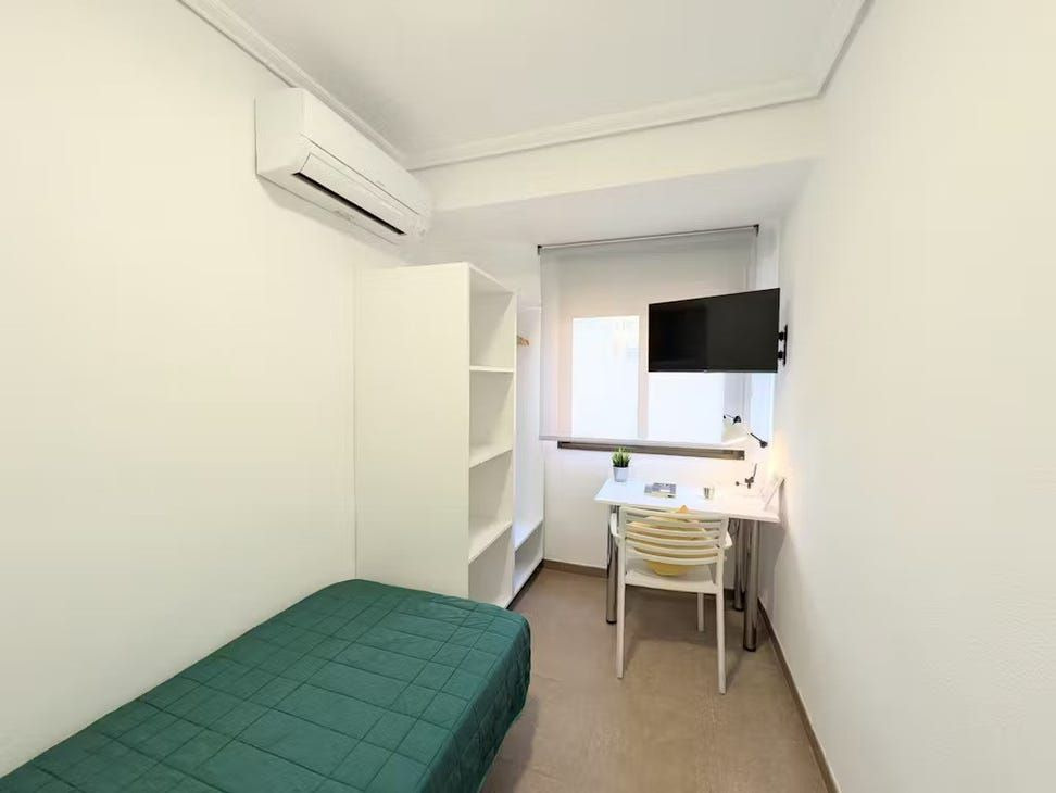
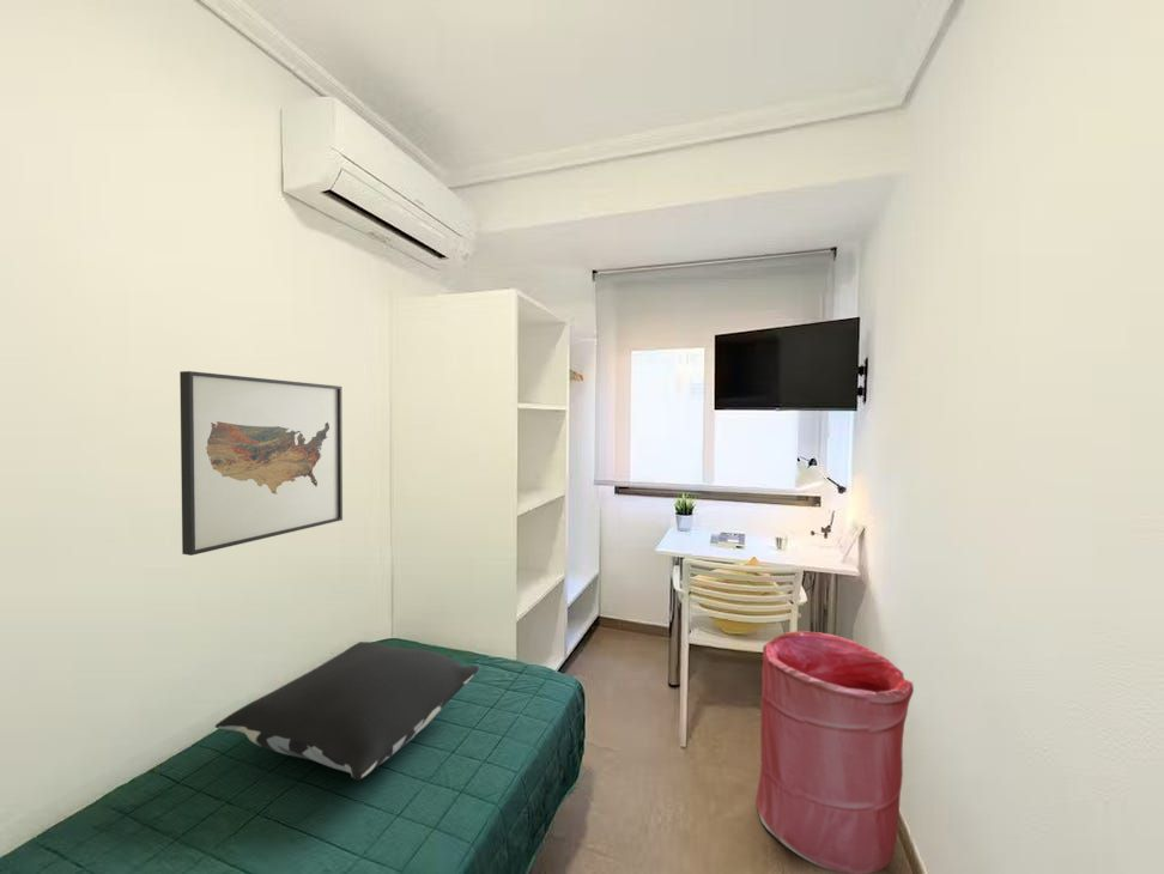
+ pillow (360, 696)
+ wall art (273, 457)
+ laundry hamper (829, 736)
